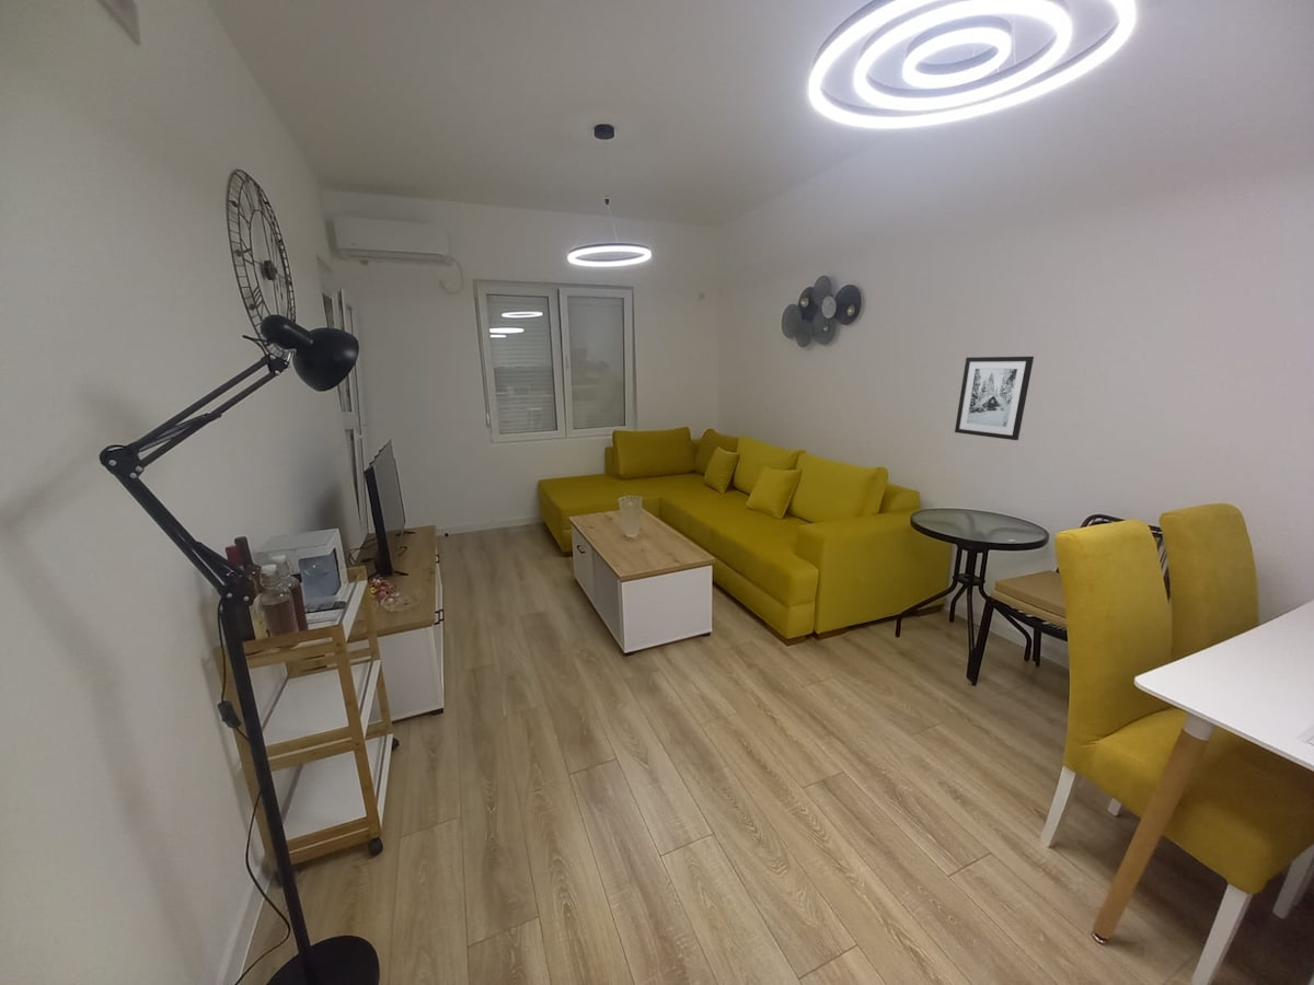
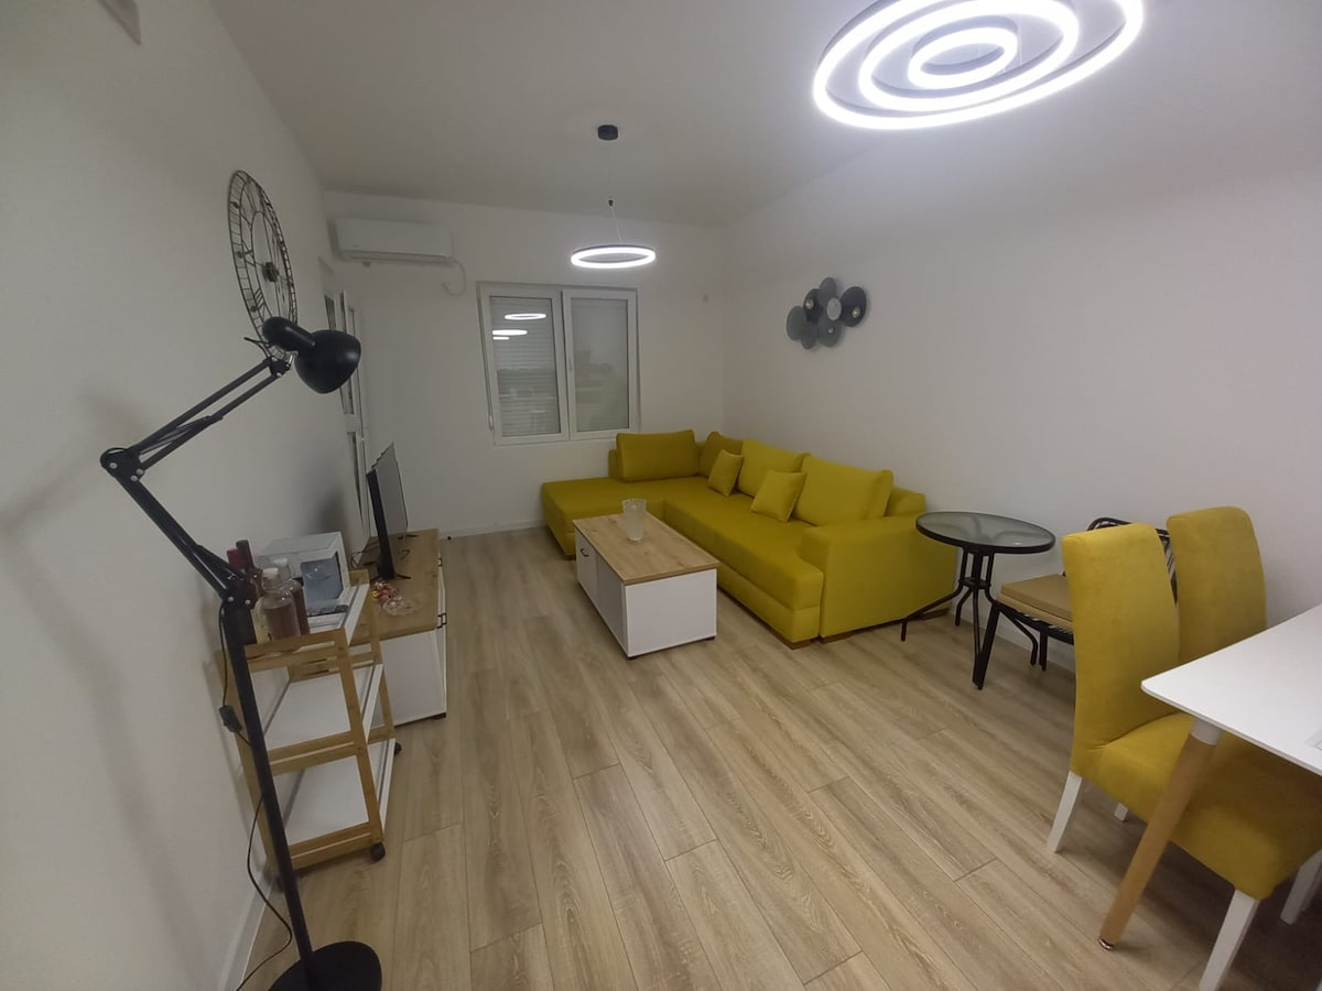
- wall art (991, 397)
